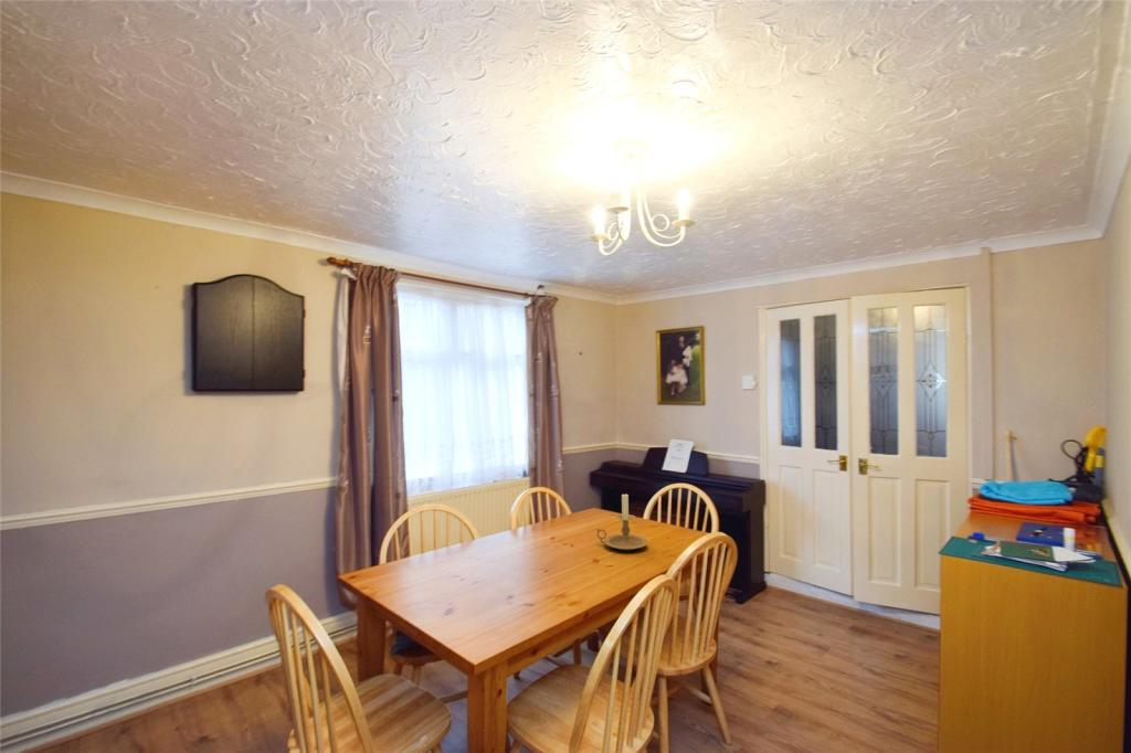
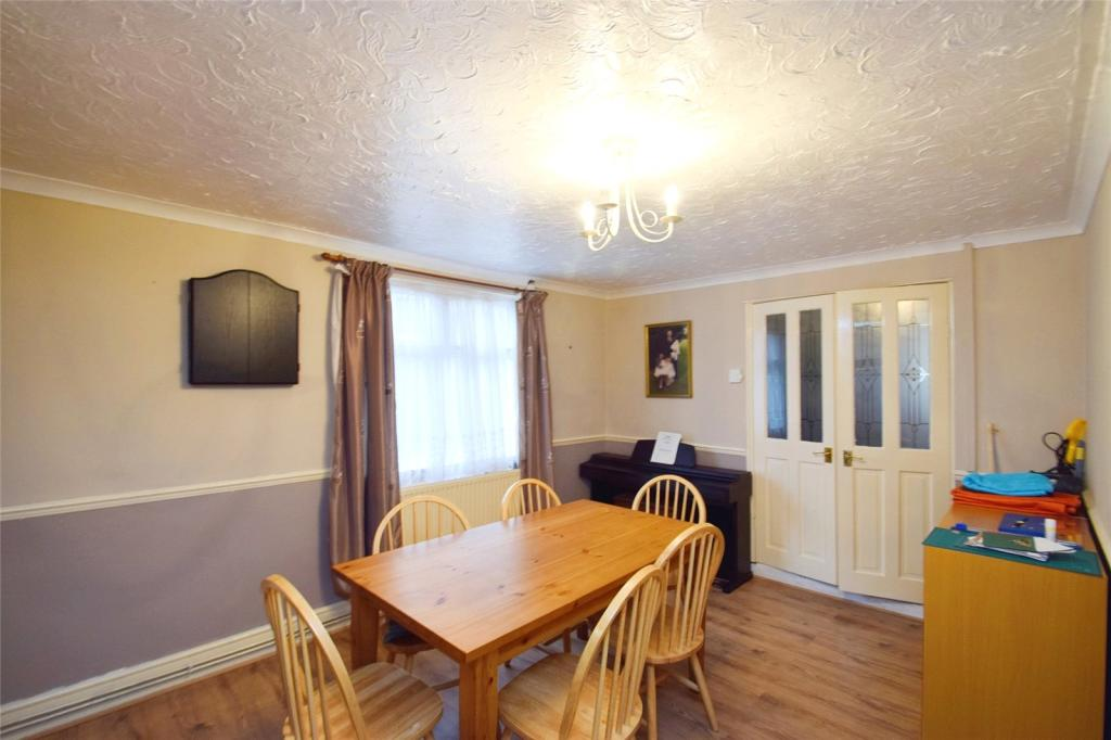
- candle holder (625, 519)
